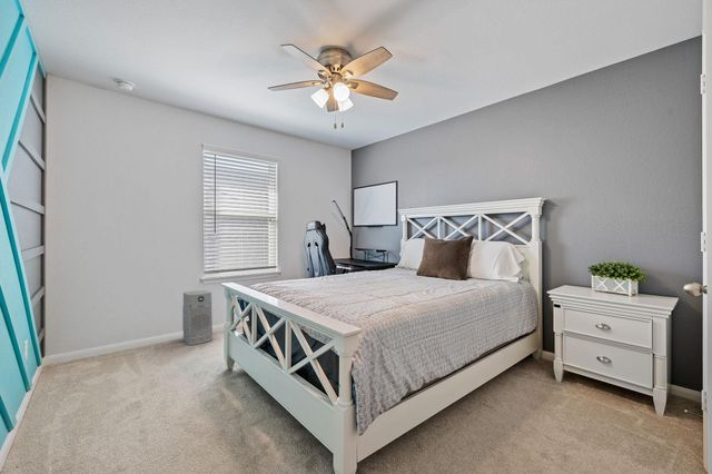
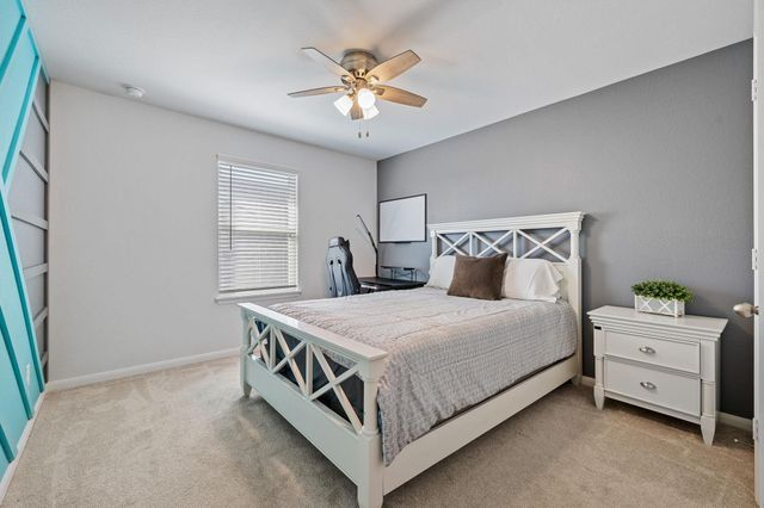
- air purifier (197, 316)
